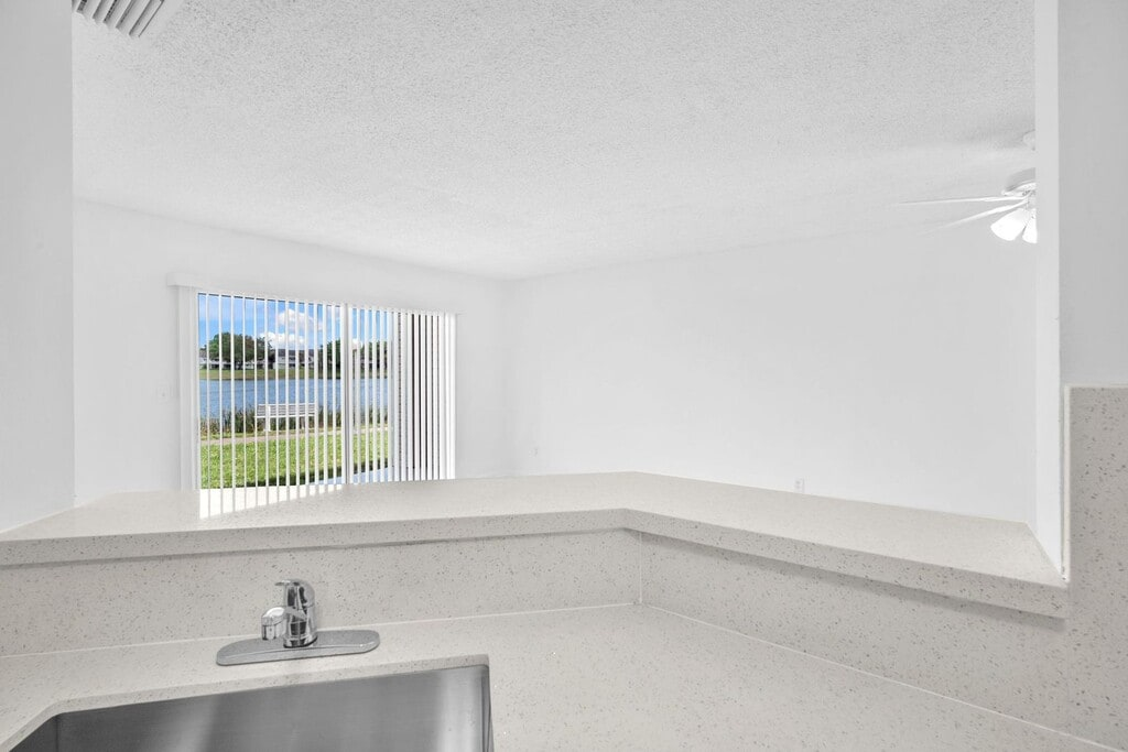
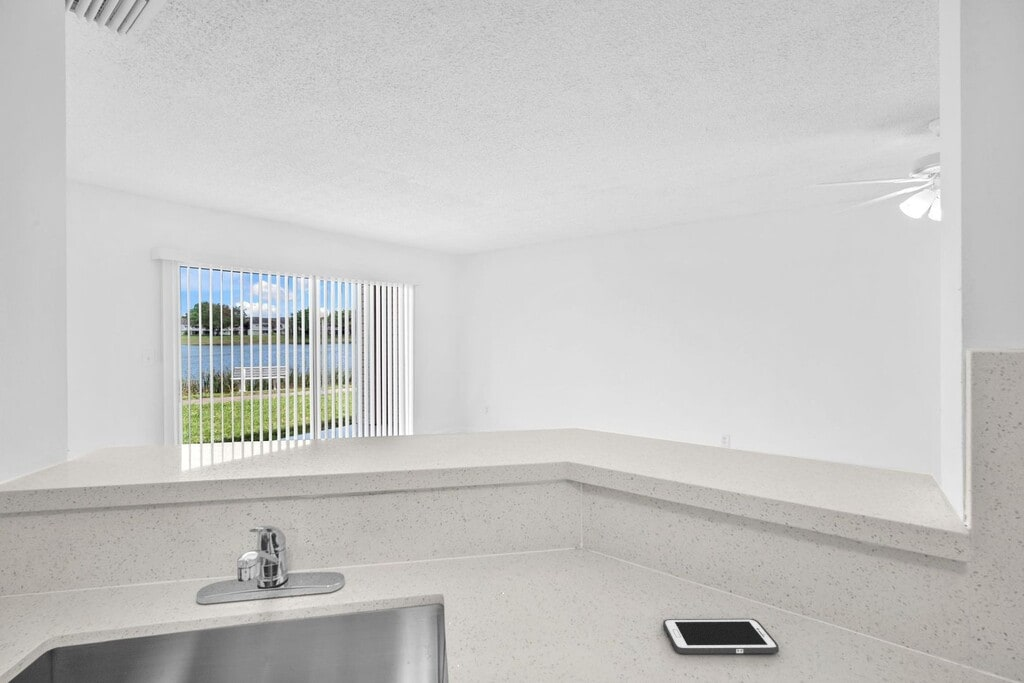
+ cell phone (718, 635)
